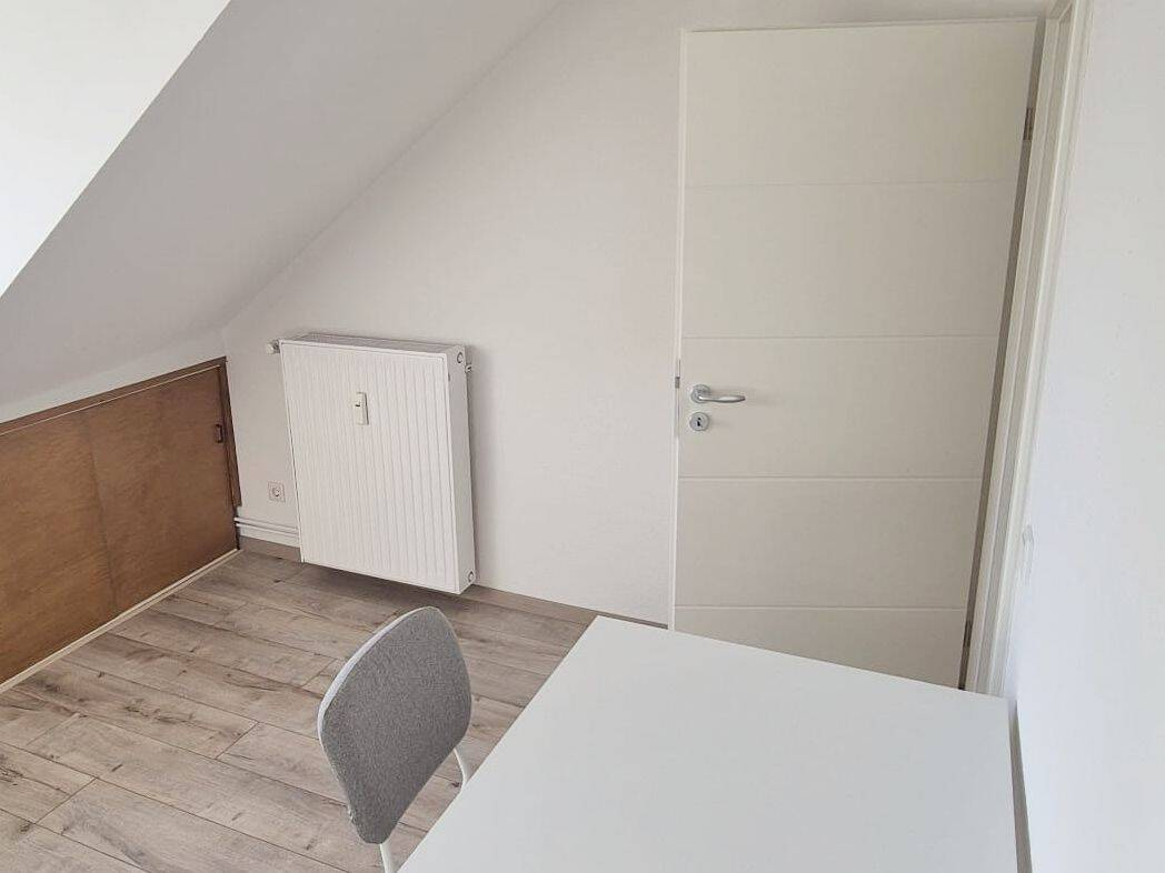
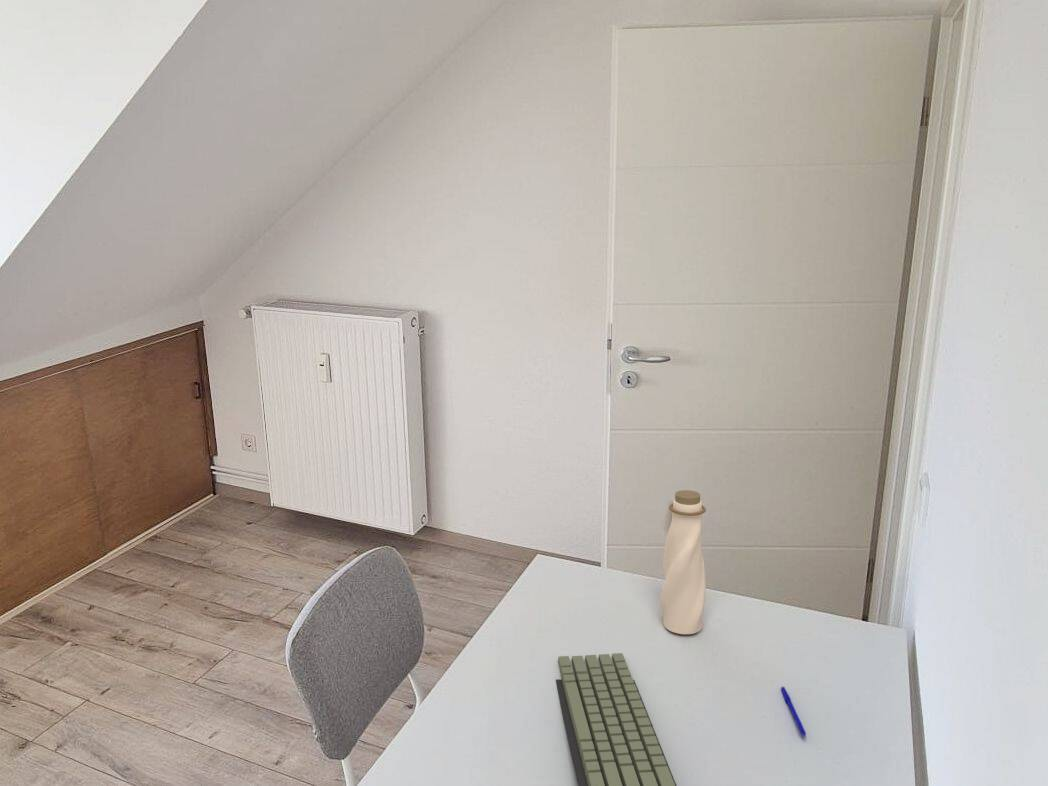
+ keyboard (608, 722)
+ water bottle (682, 560)
+ pen (793, 711)
